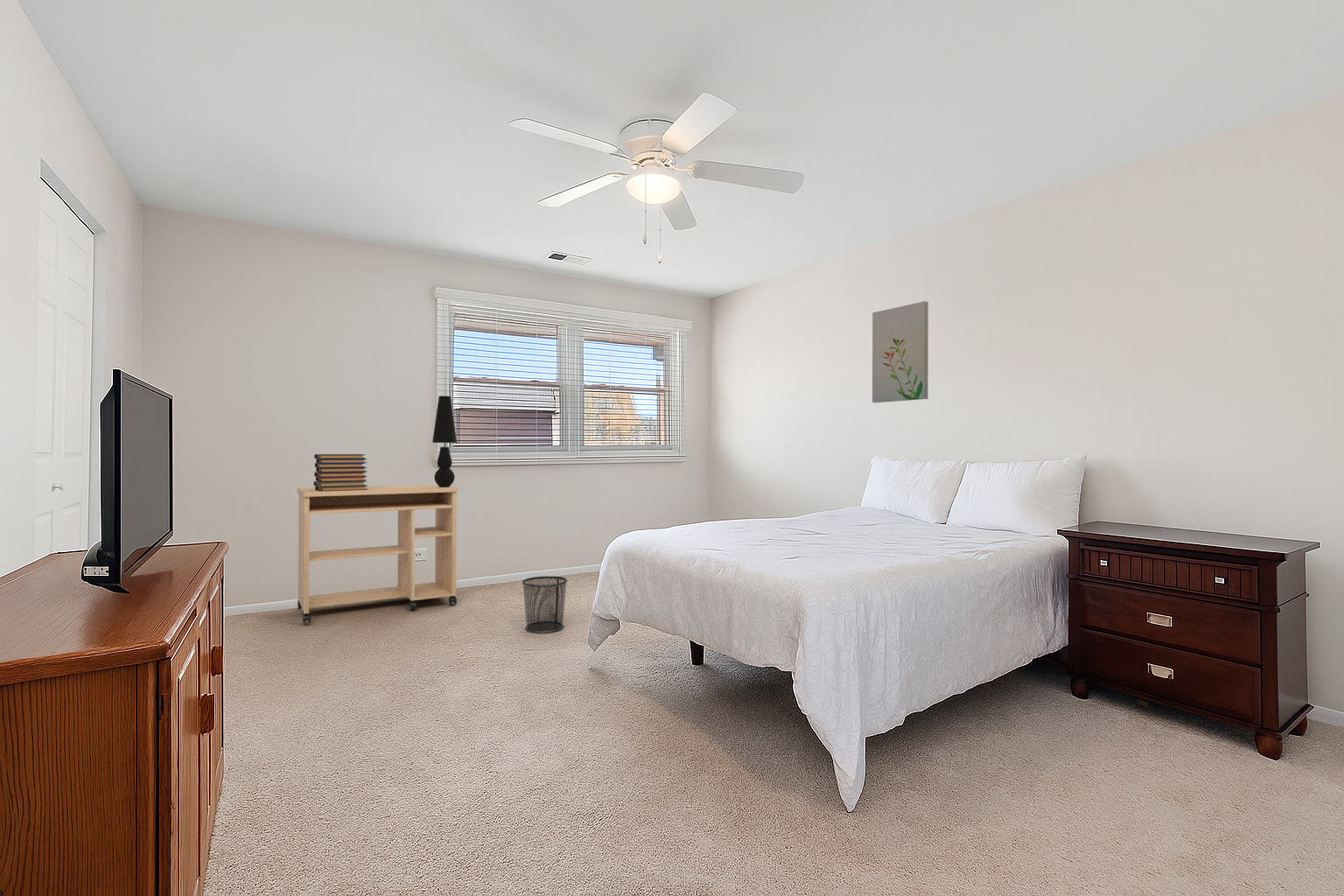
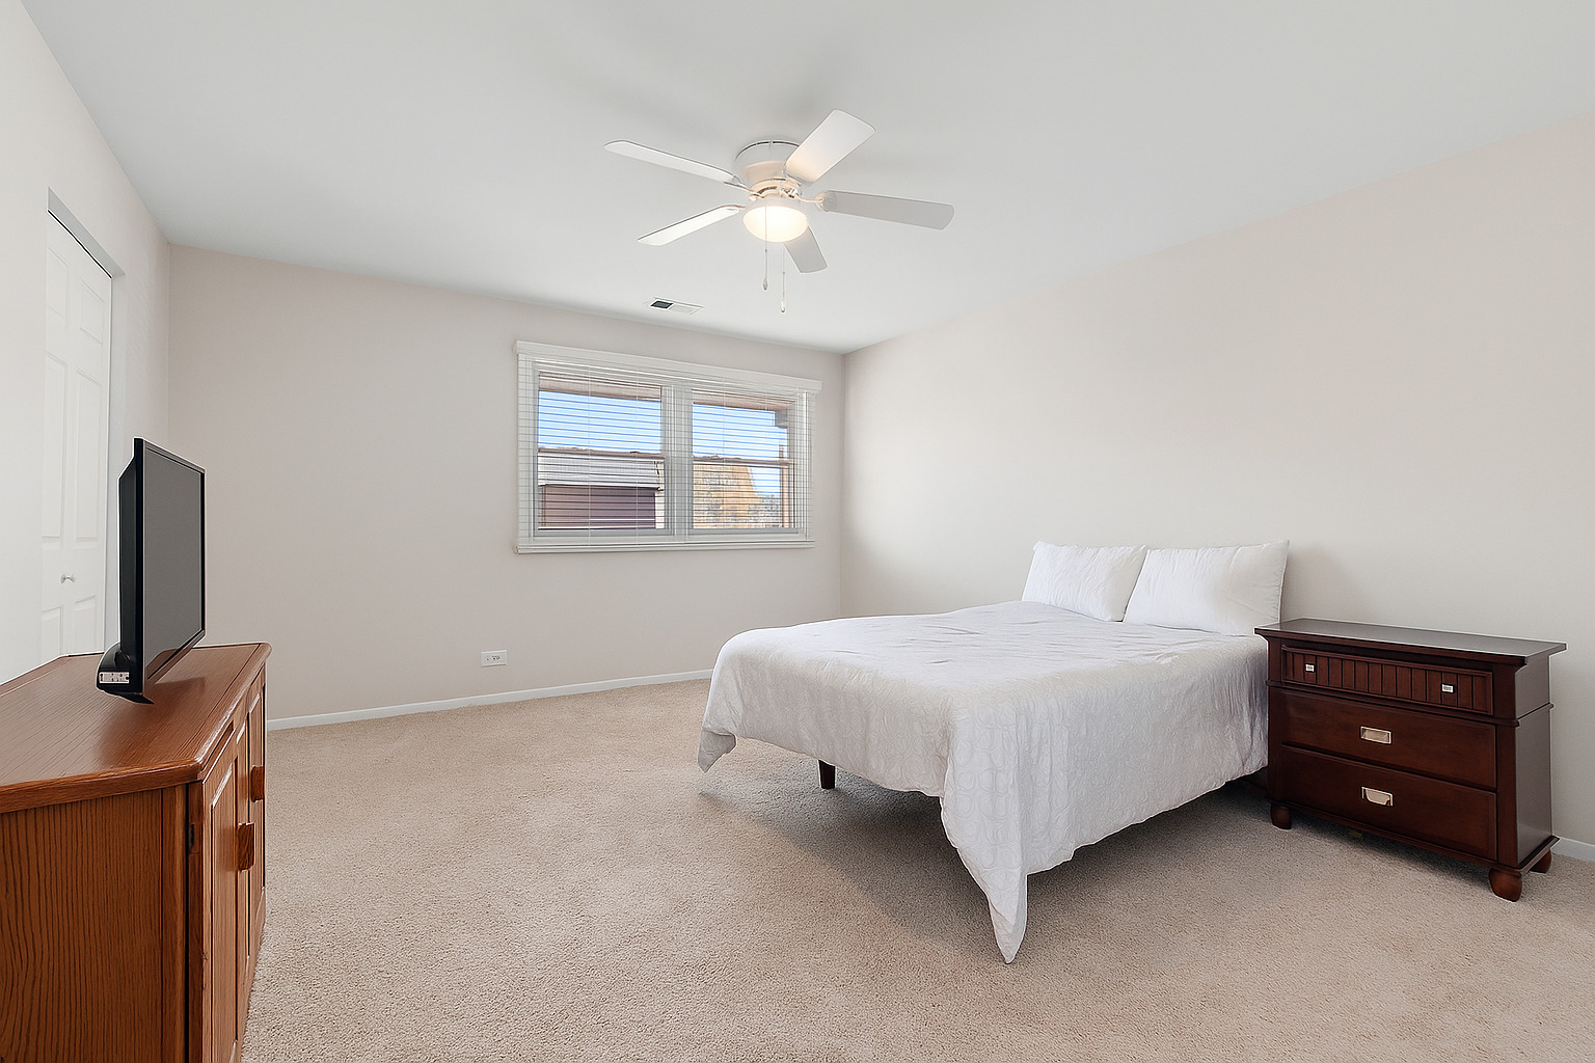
- desk (378, 547)
- book stack (340, 472)
- table lamp (444, 441)
- wall art (899, 354)
- waste bin (544, 605)
